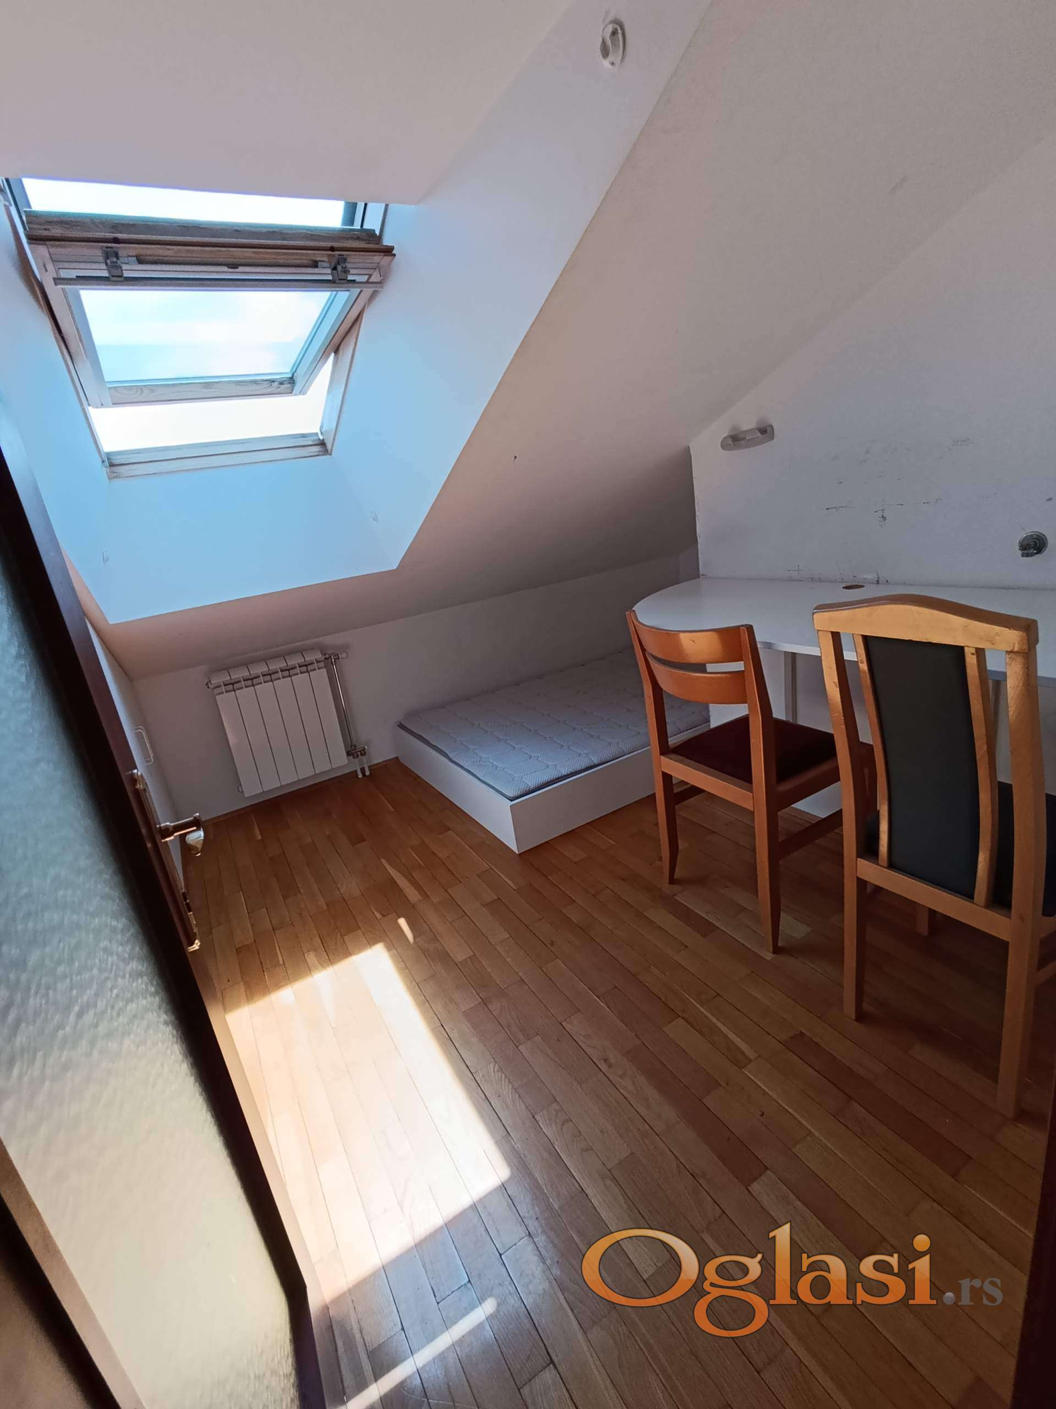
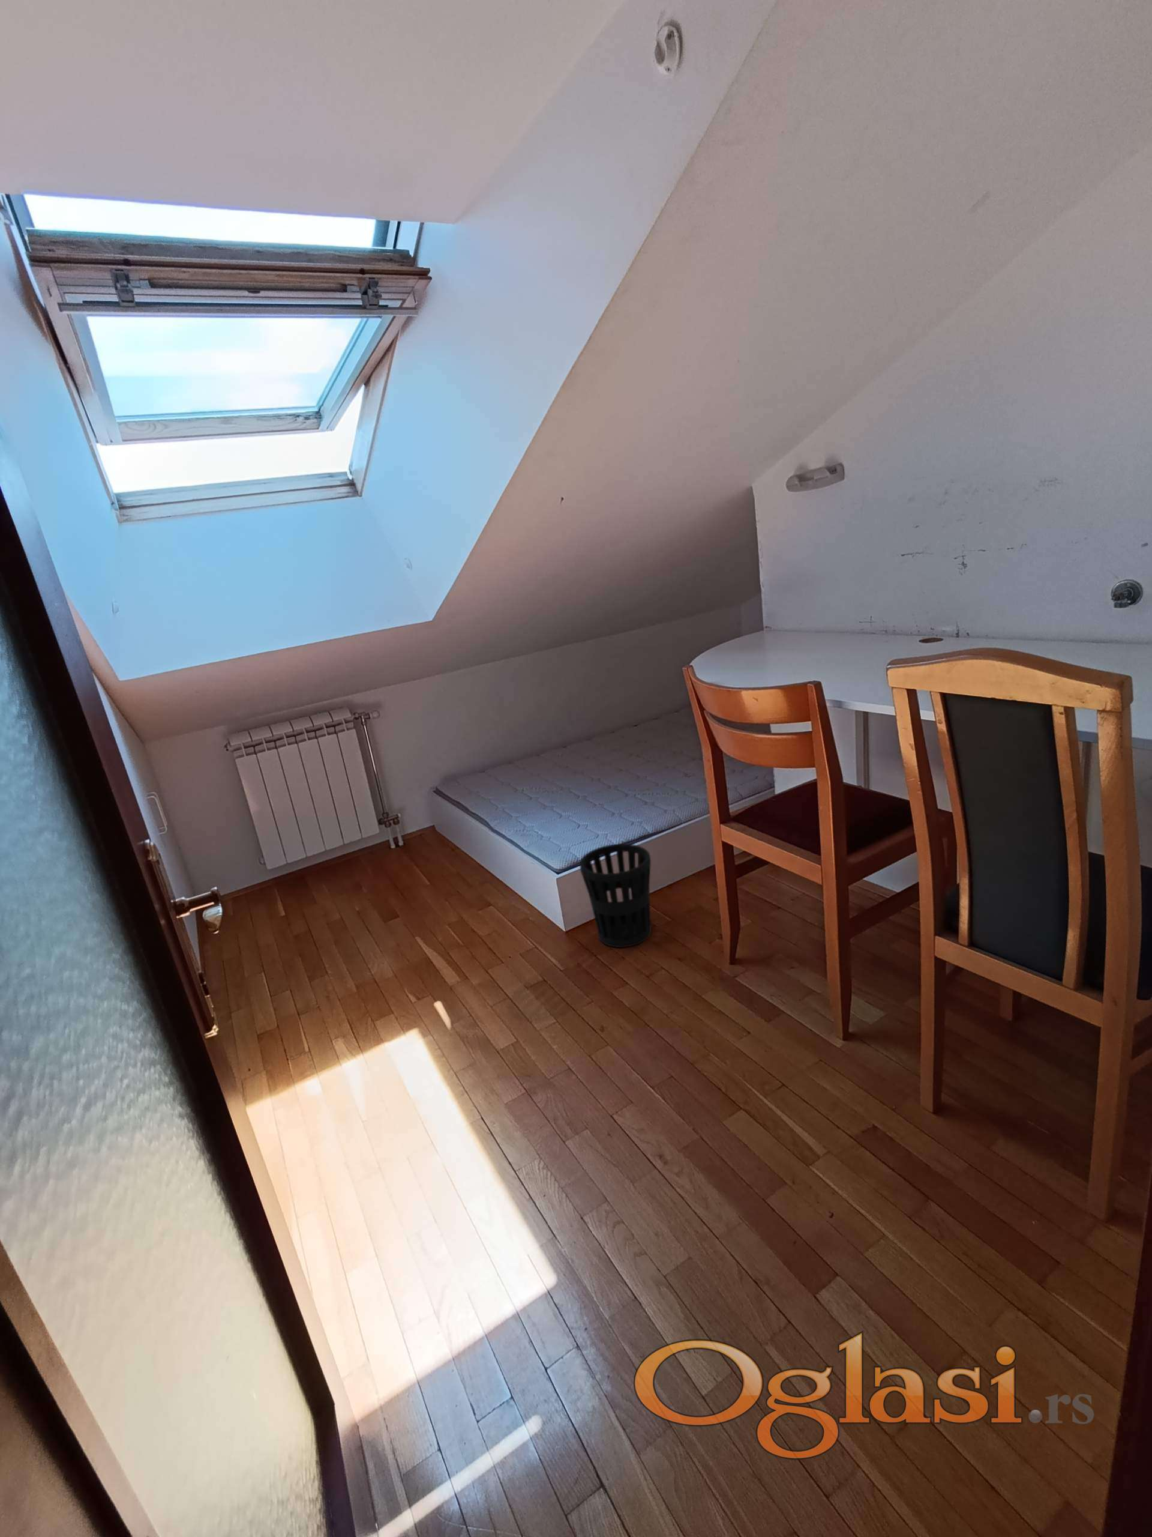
+ wastebasket (622, 896)
